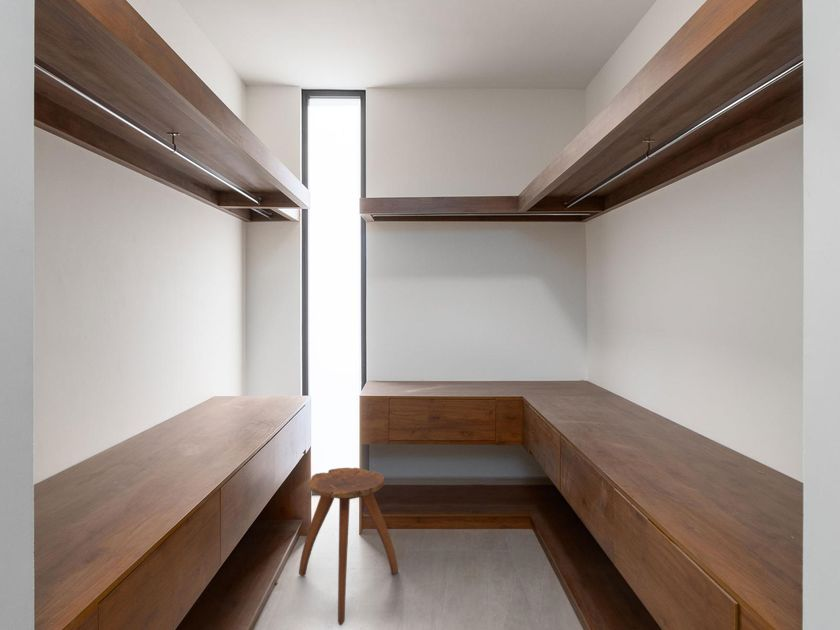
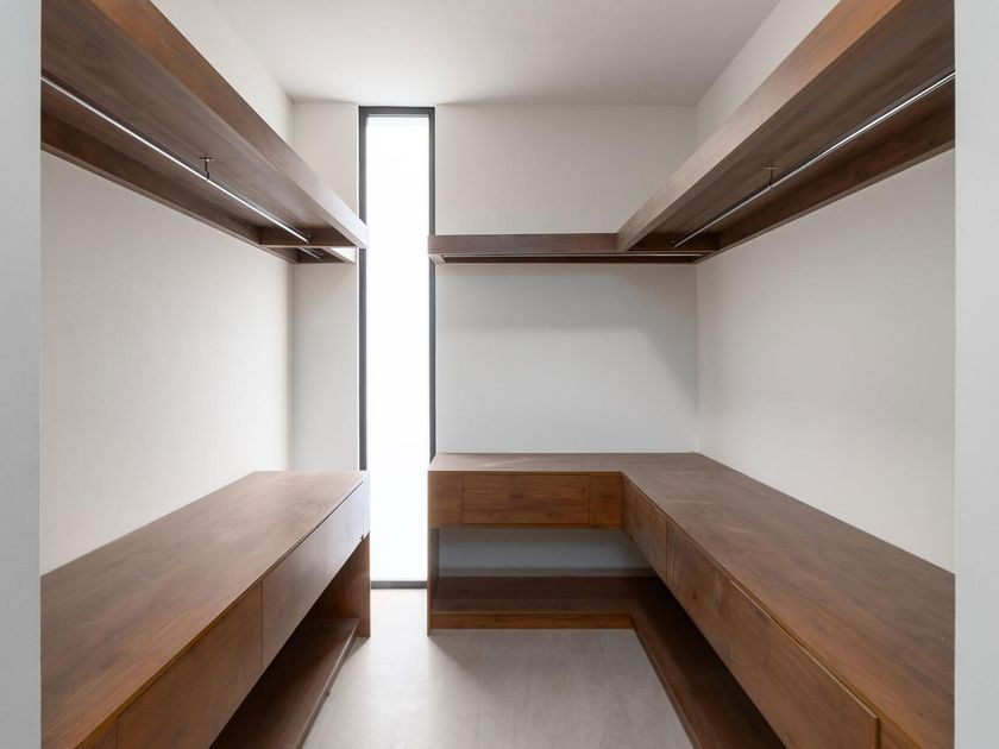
- stool (347, 534)
